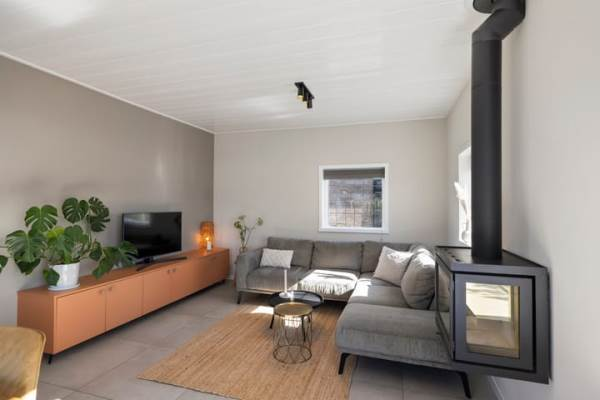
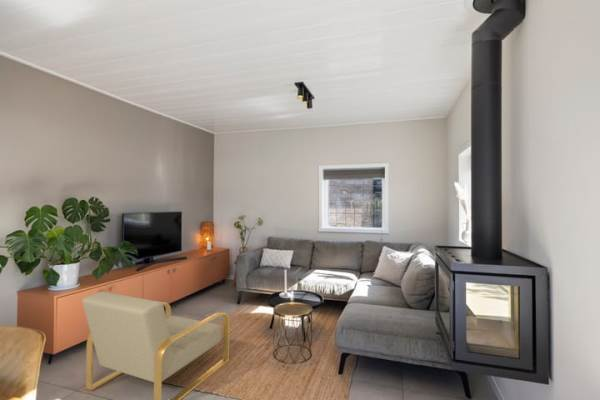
+ armchair (160, 331)
